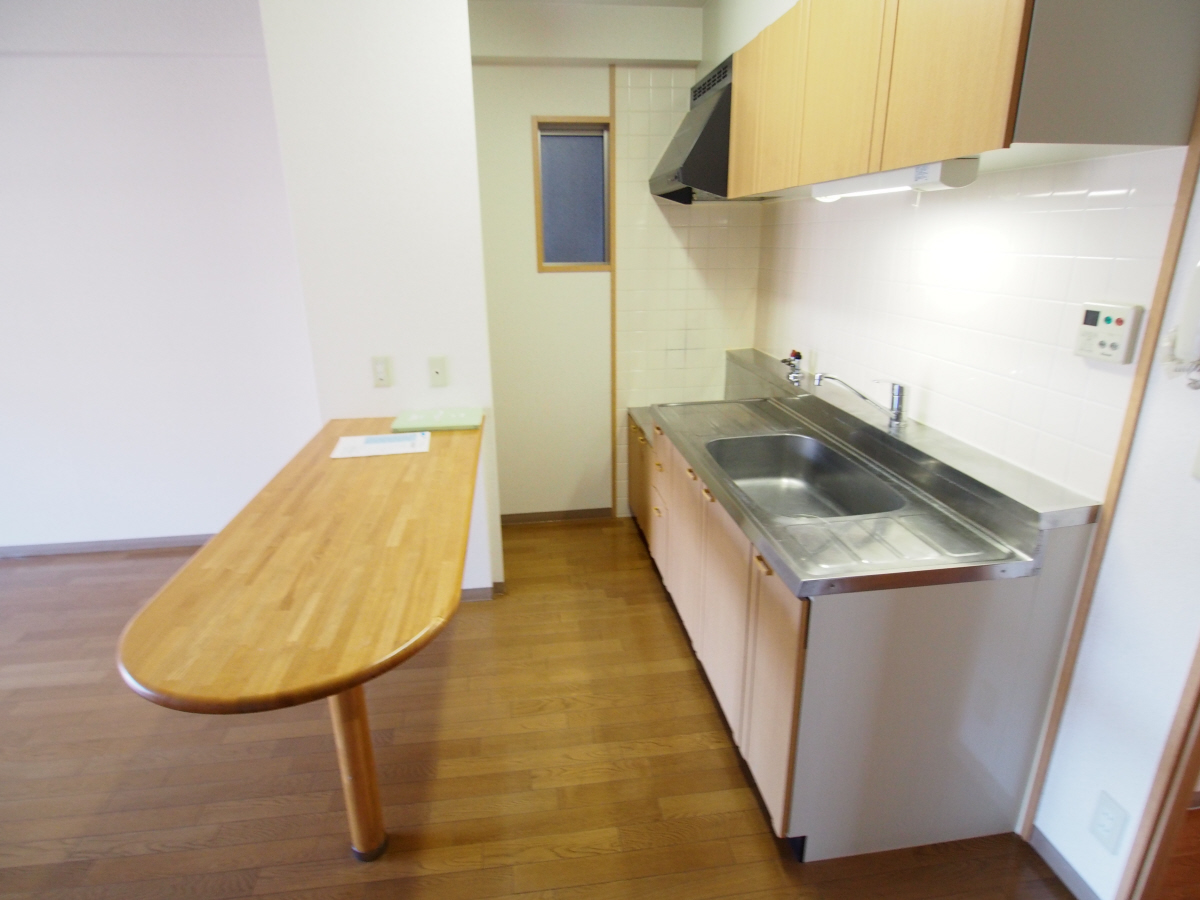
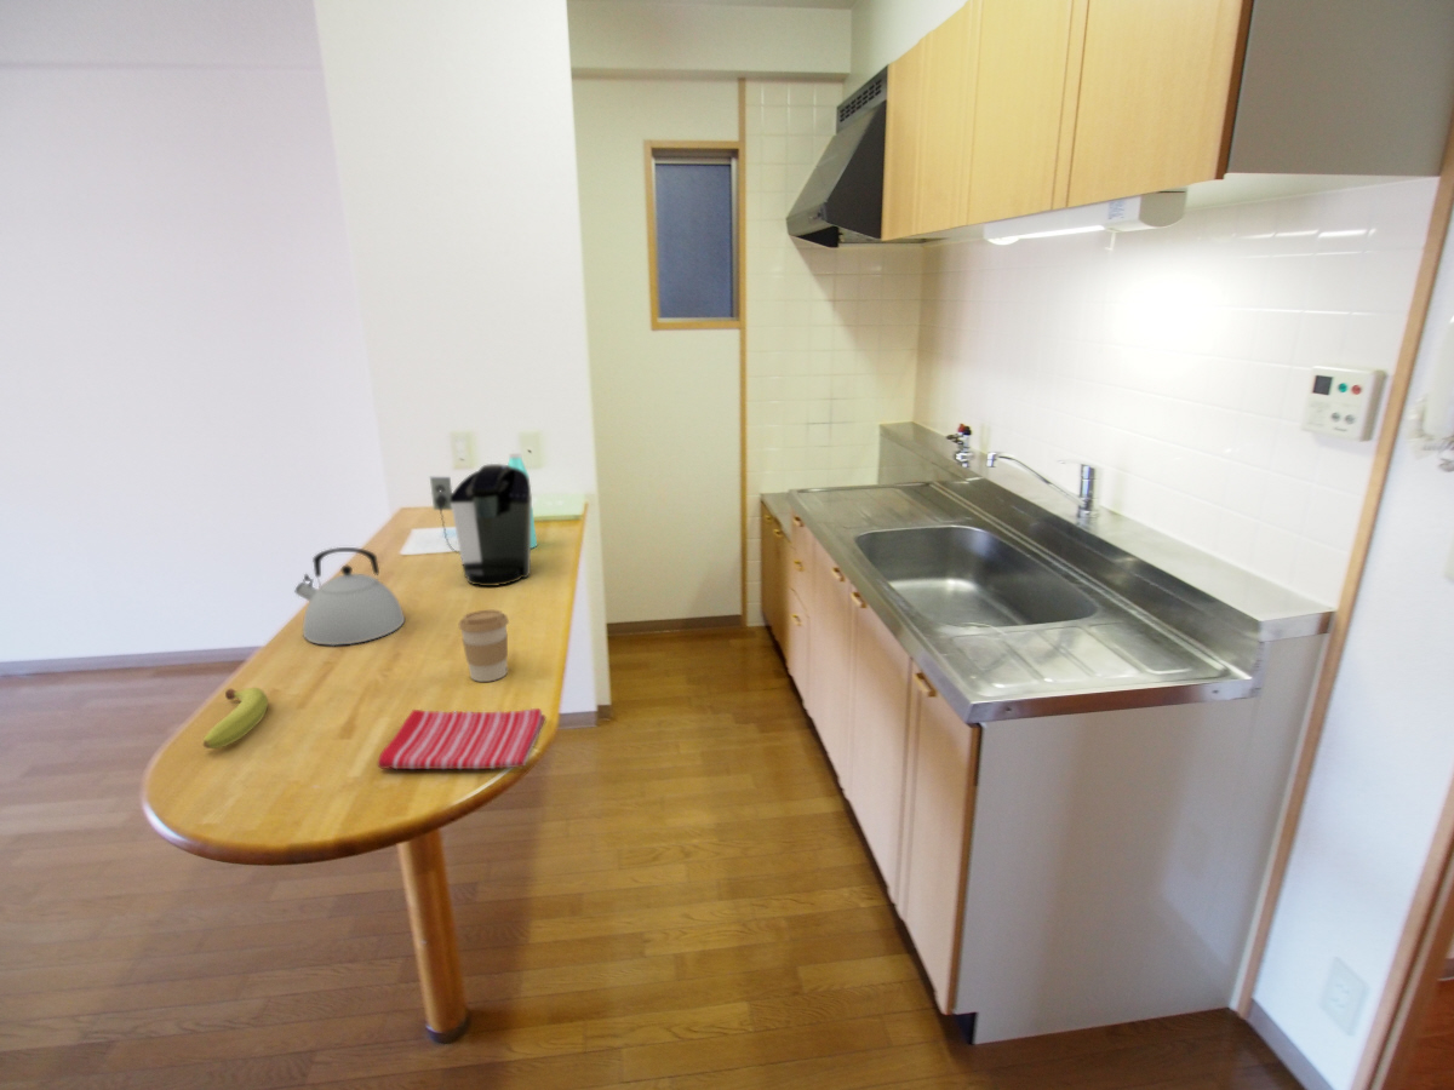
+ coffee cup (485, 643)
+ kettle (347, 587)
+ dish towel (464, 736)
+ water bottle (531, 507)
+ coffee maker (475, 520)
+ fruit (229, 713)
